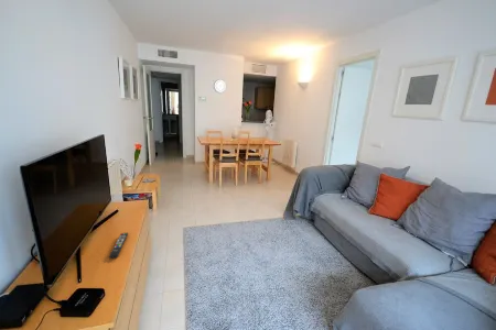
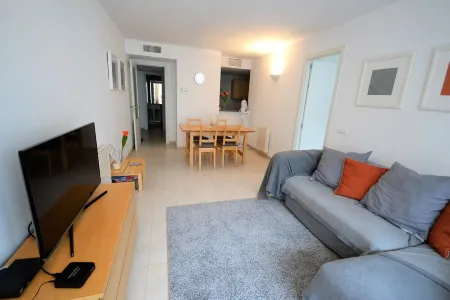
- remote control (119, 244)
